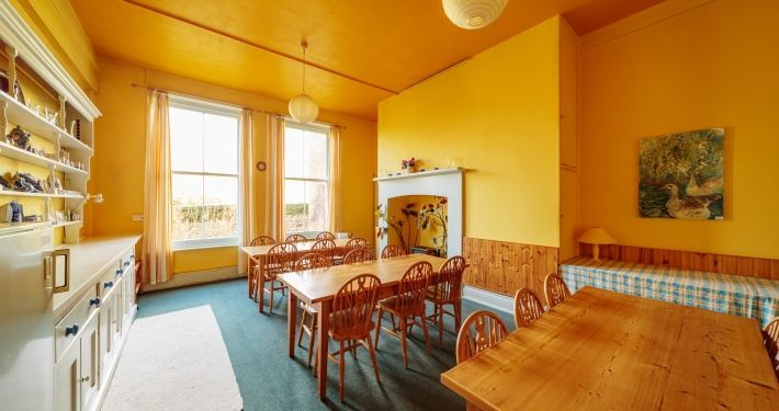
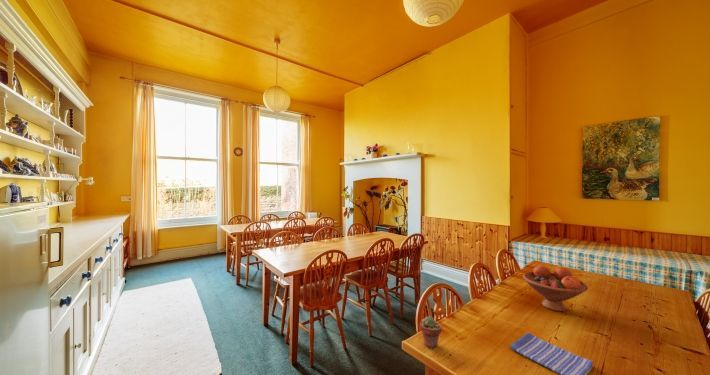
+ dish towel (549, 354)
+ potted succulent (430, 330)
+ fruit bowl (553, 288)
